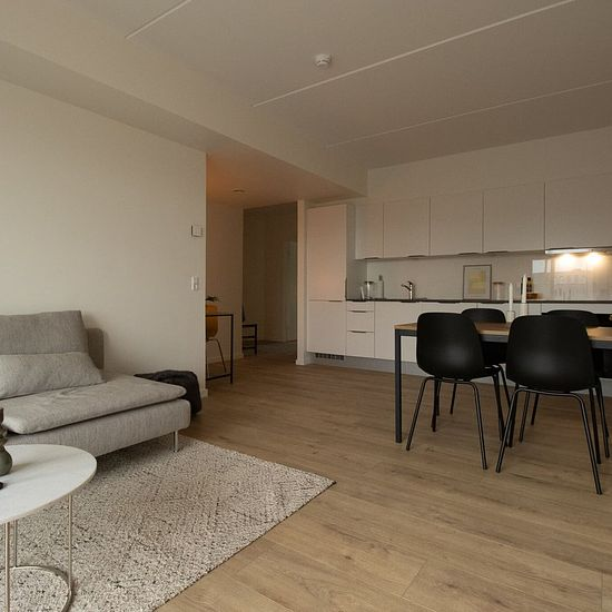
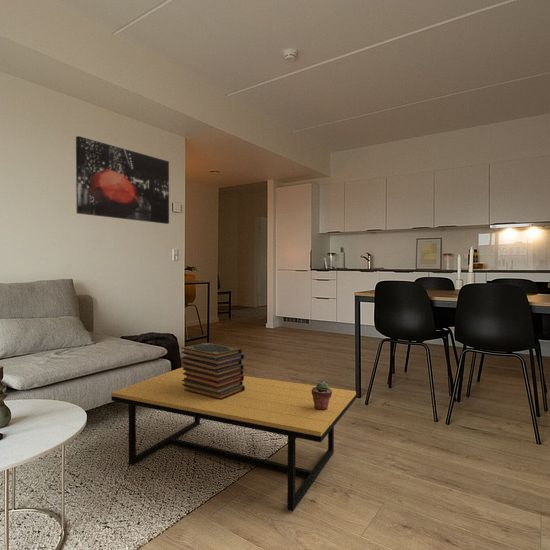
+ potted succulent (321, 394)
+ book stack (212, 369)
+ coffee table (234, 424)
+ wall art (127, 184)
